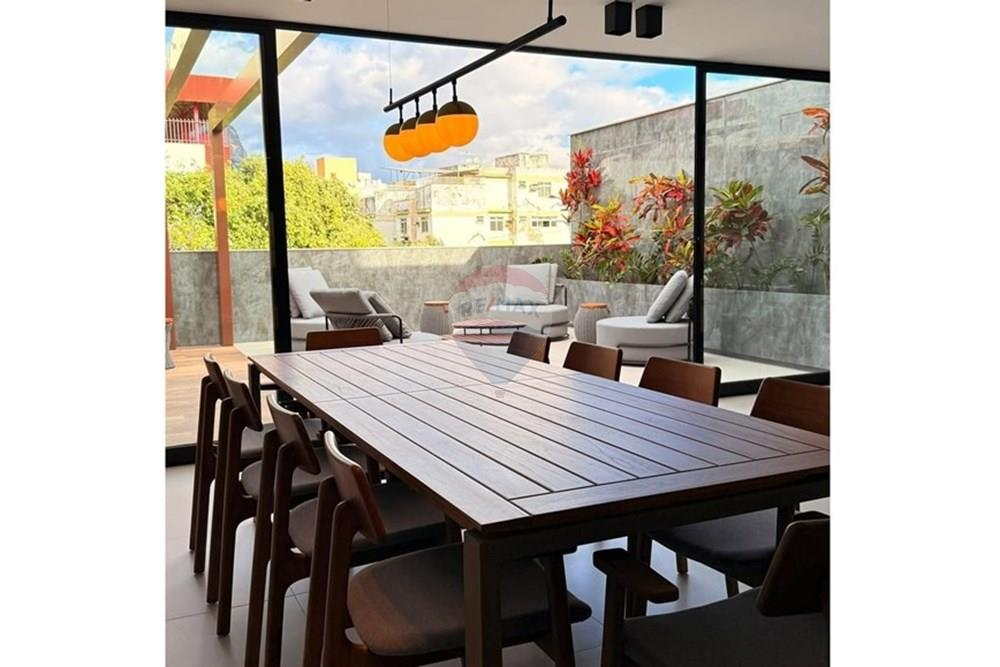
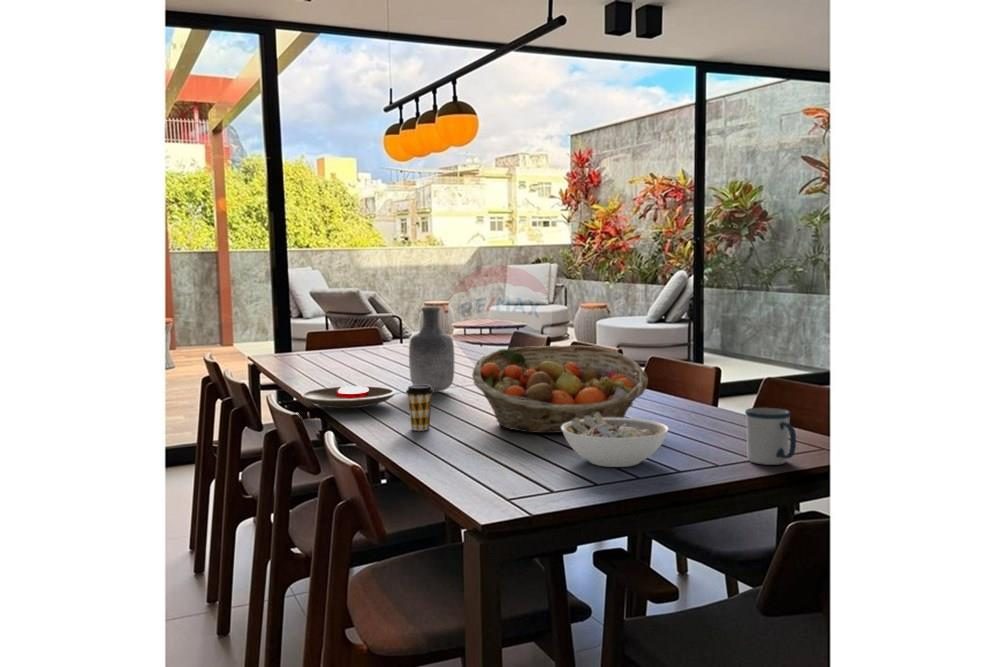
+ vase (431, 349)
+ bowl (614, 439)
+ fruit basket (559, 387)
+ mug (769, 436)
+ coffee cup (420, 407)
+ plate (349, 397)
